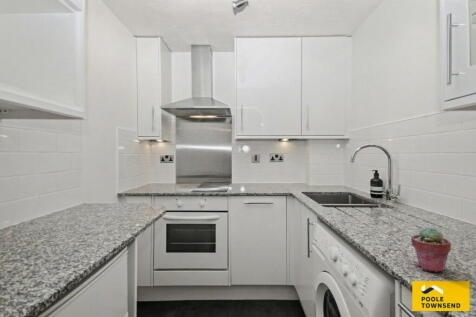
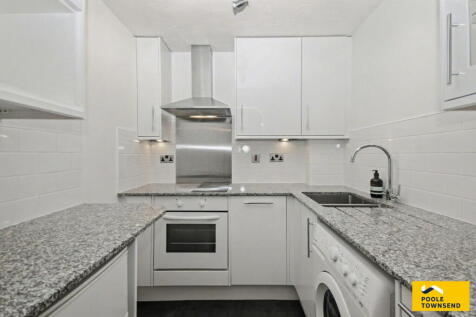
- potted succulent (430, 247)
